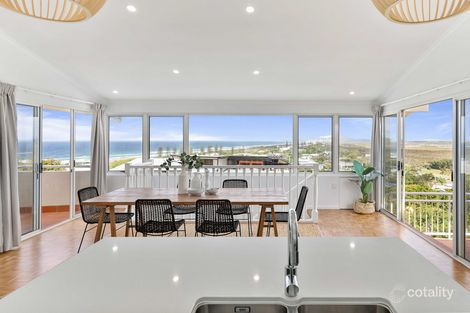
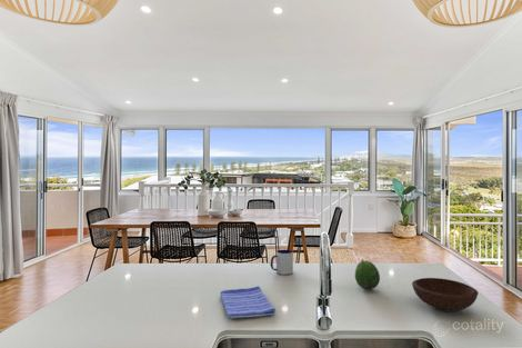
+ fruit (367, 275)
+ bowl (443, 296)
+ mug (281, 261)
+ dish towel (245, 300)
